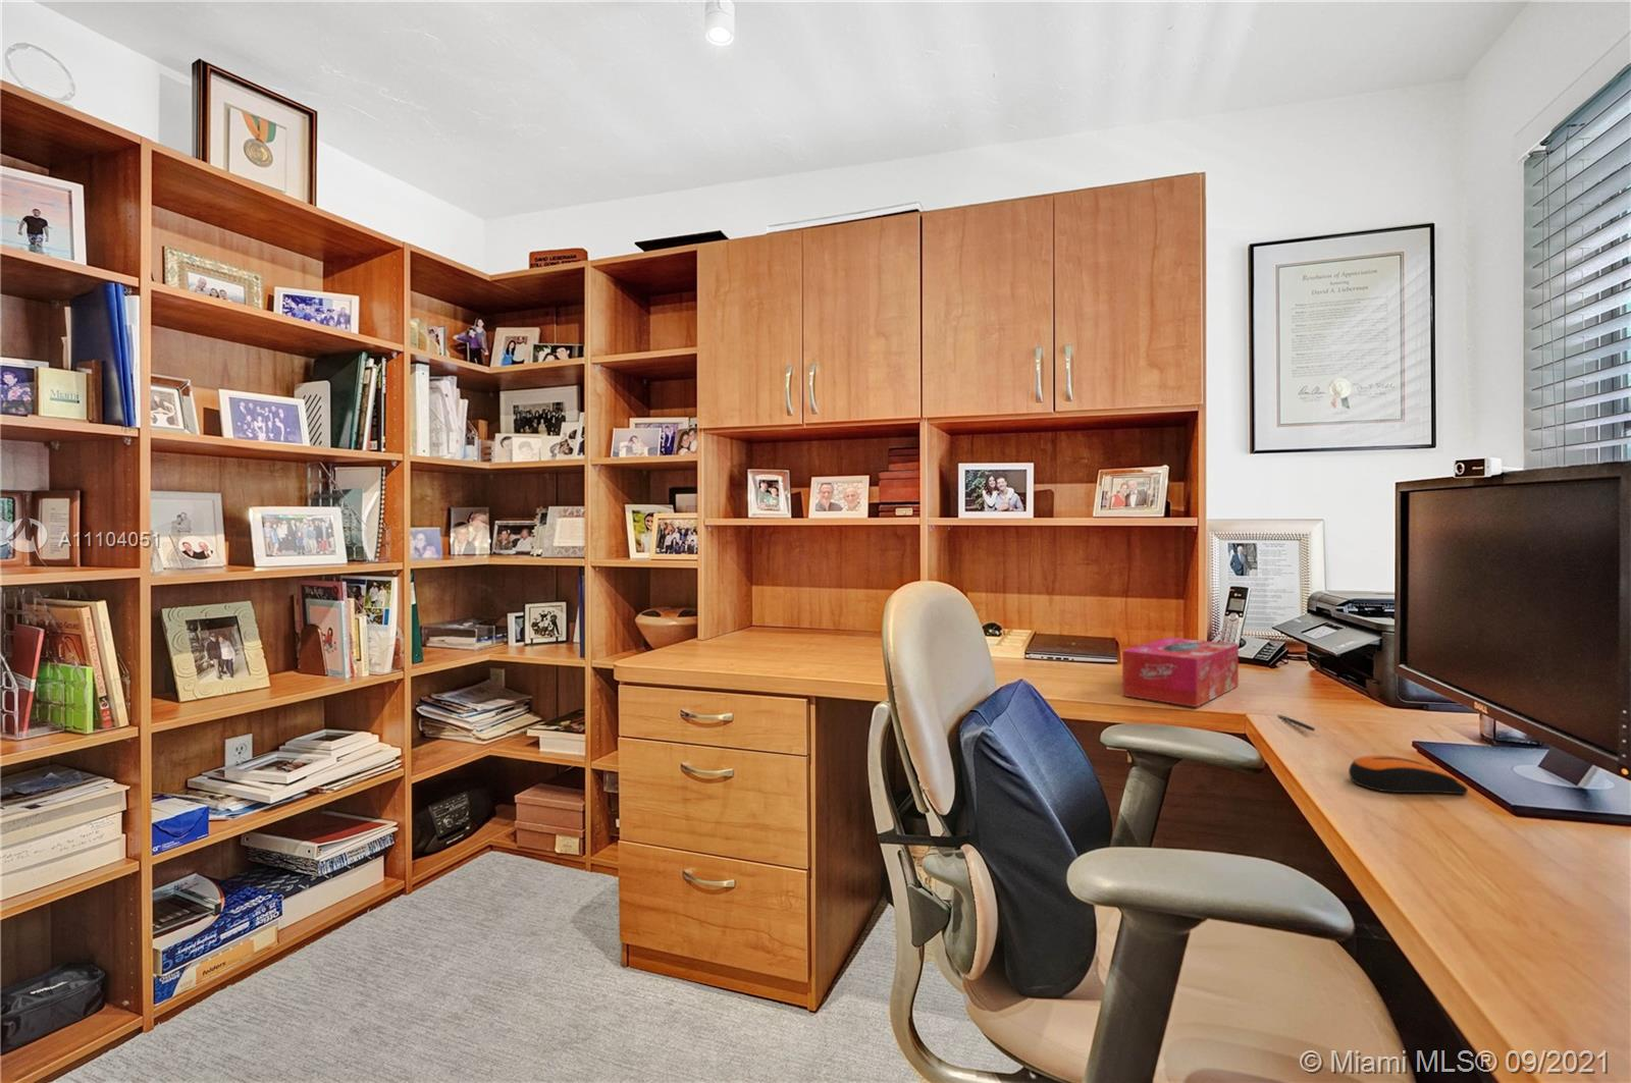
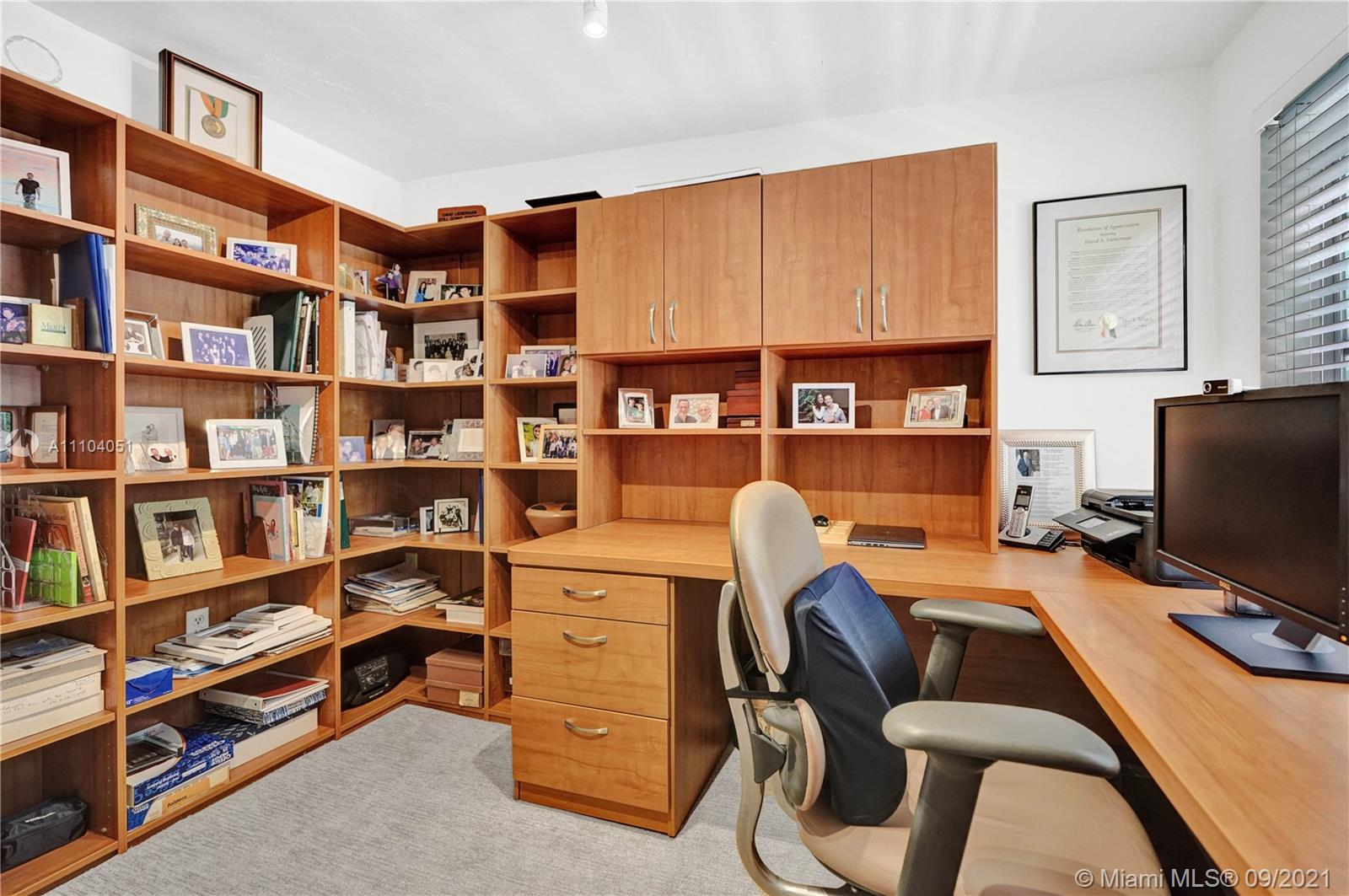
- pen (1295, 722)
- computer mouse (1404, 771)
- tissue box (1181, 668)
